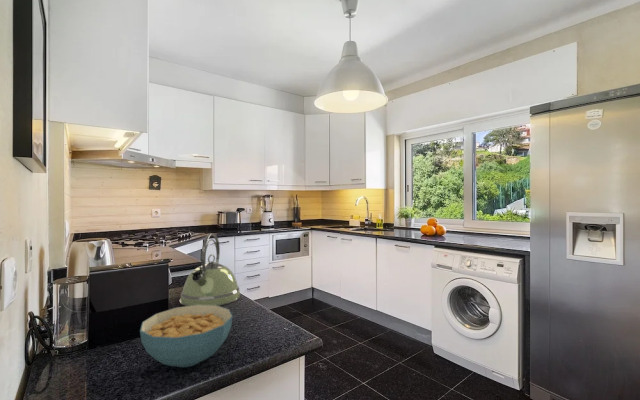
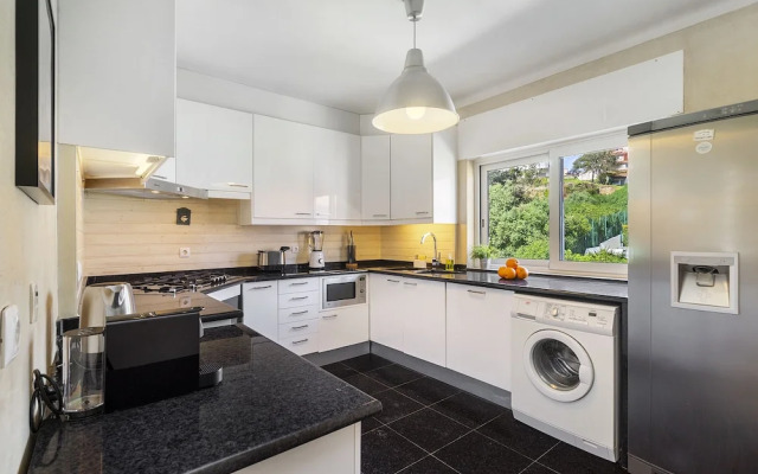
- kettle (209, 266)
- cereal bowl (188, 339)
